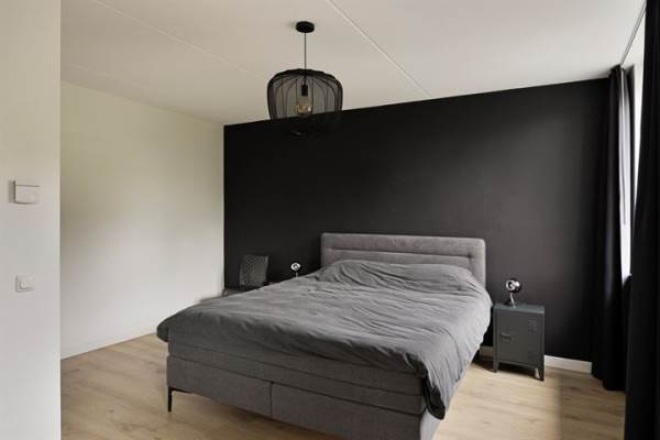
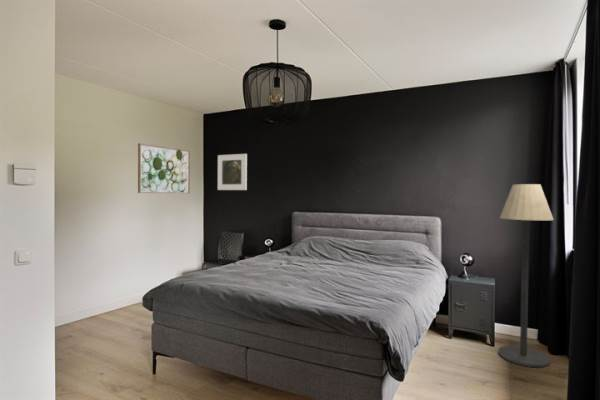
+ wall art (166, 170)
+ floor lamp (524, 271)
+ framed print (231, 172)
